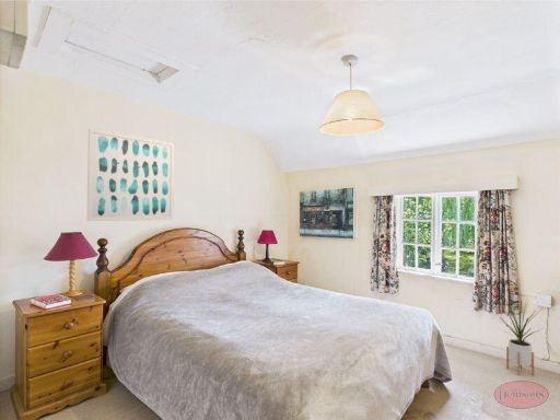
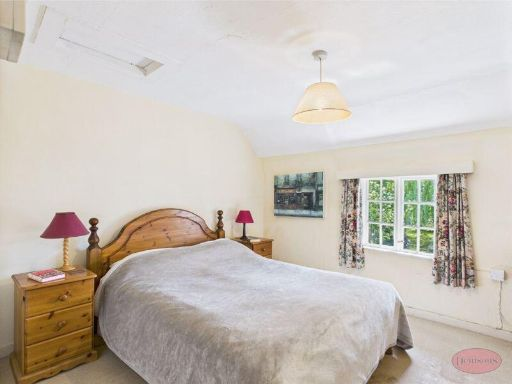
- wall art (135, 178)
- house plant (521, 334)
